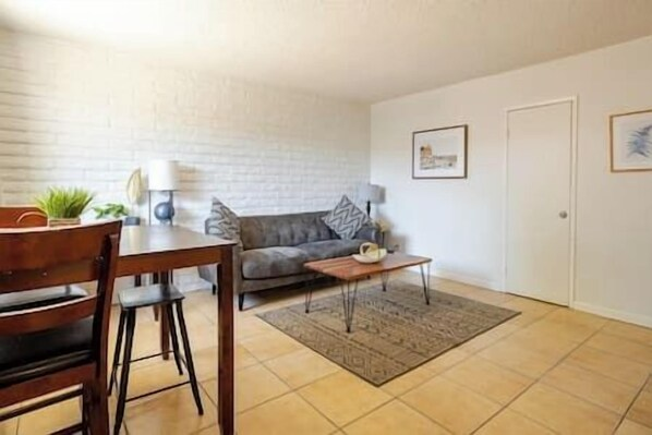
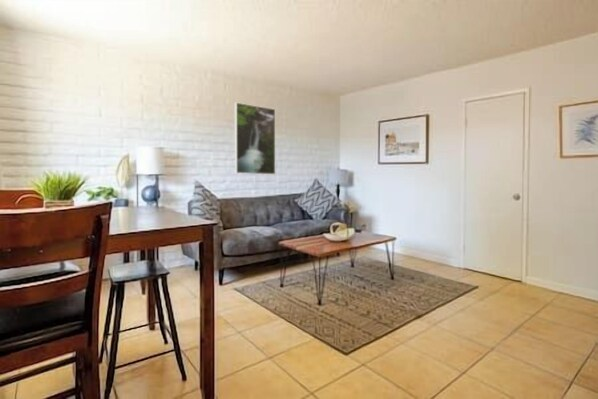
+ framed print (255, 140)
